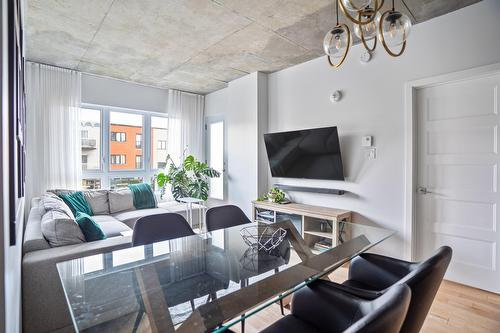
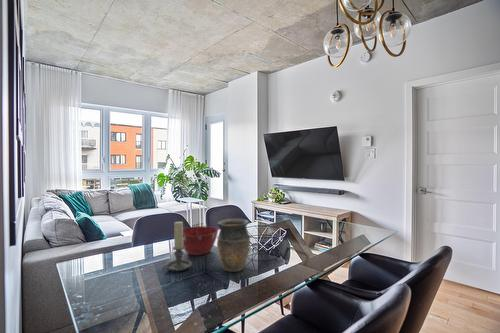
+ candle holder (176, 245)
+ vase (233, 245)
+ mixing bowl (198, 241)
